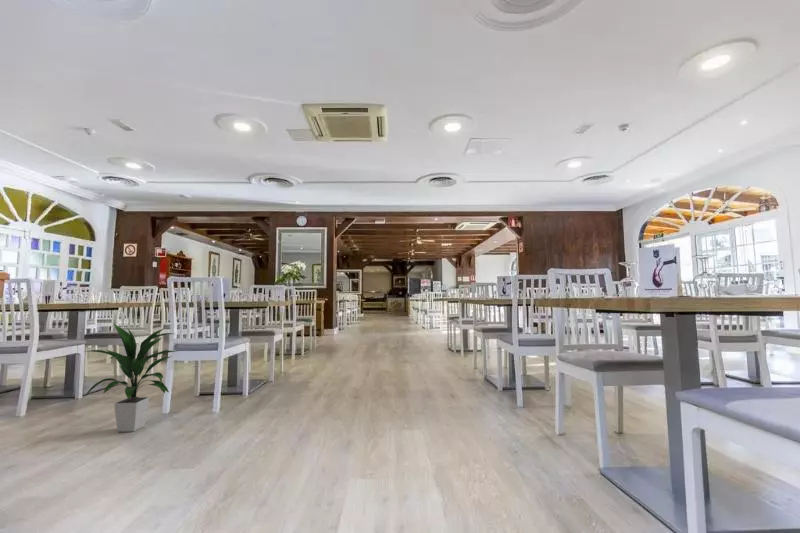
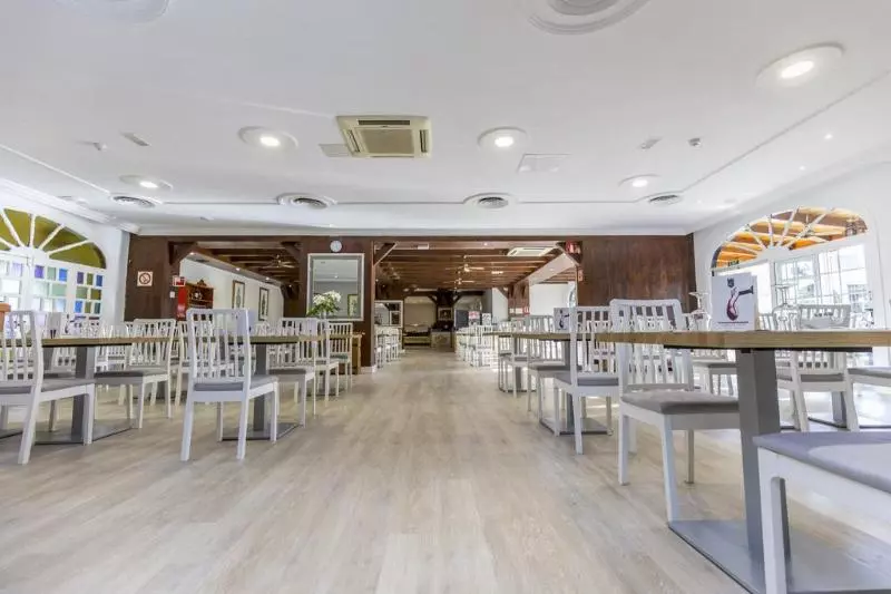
- indoor plant (137, 374)
